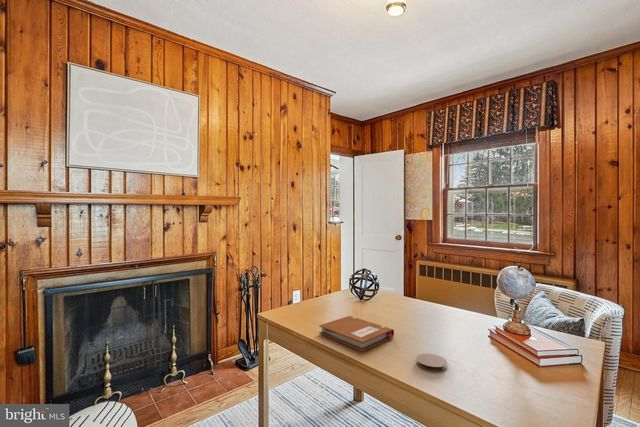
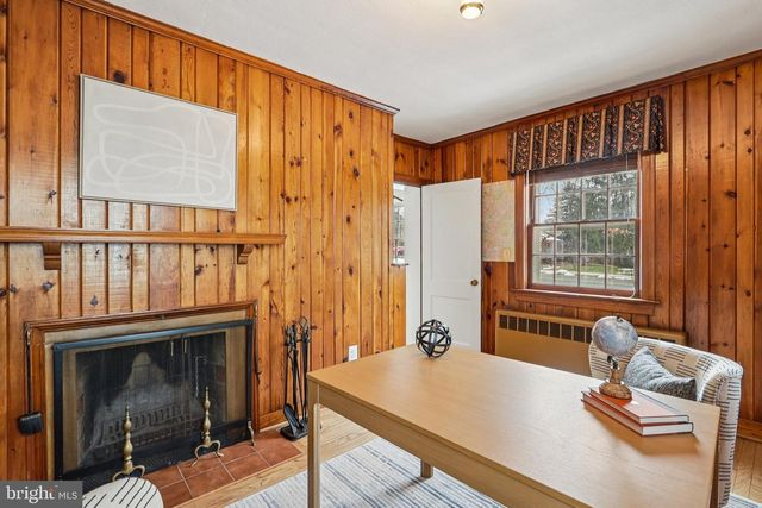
- notebook (357, 331)
- coaster (431, 361)
